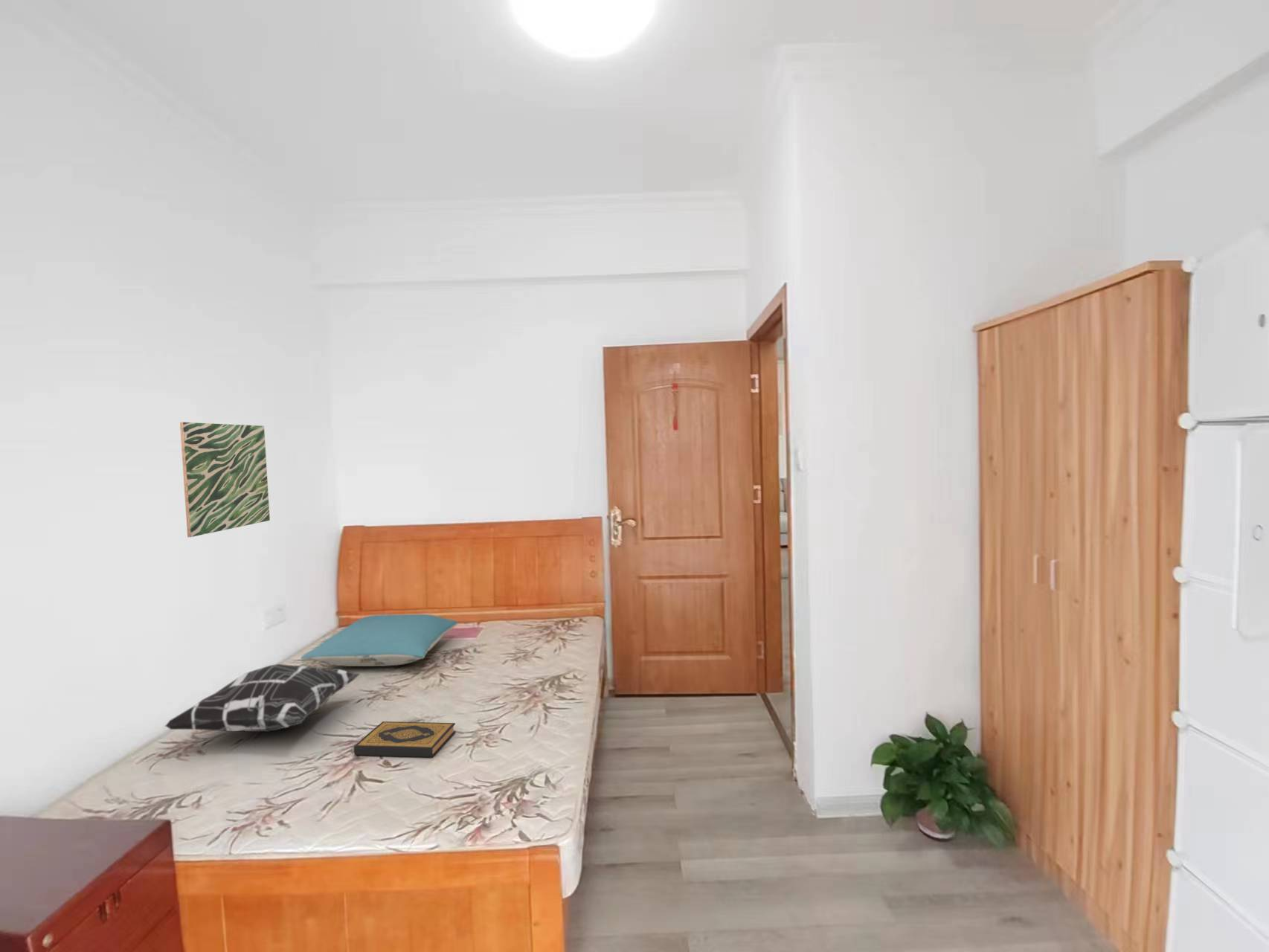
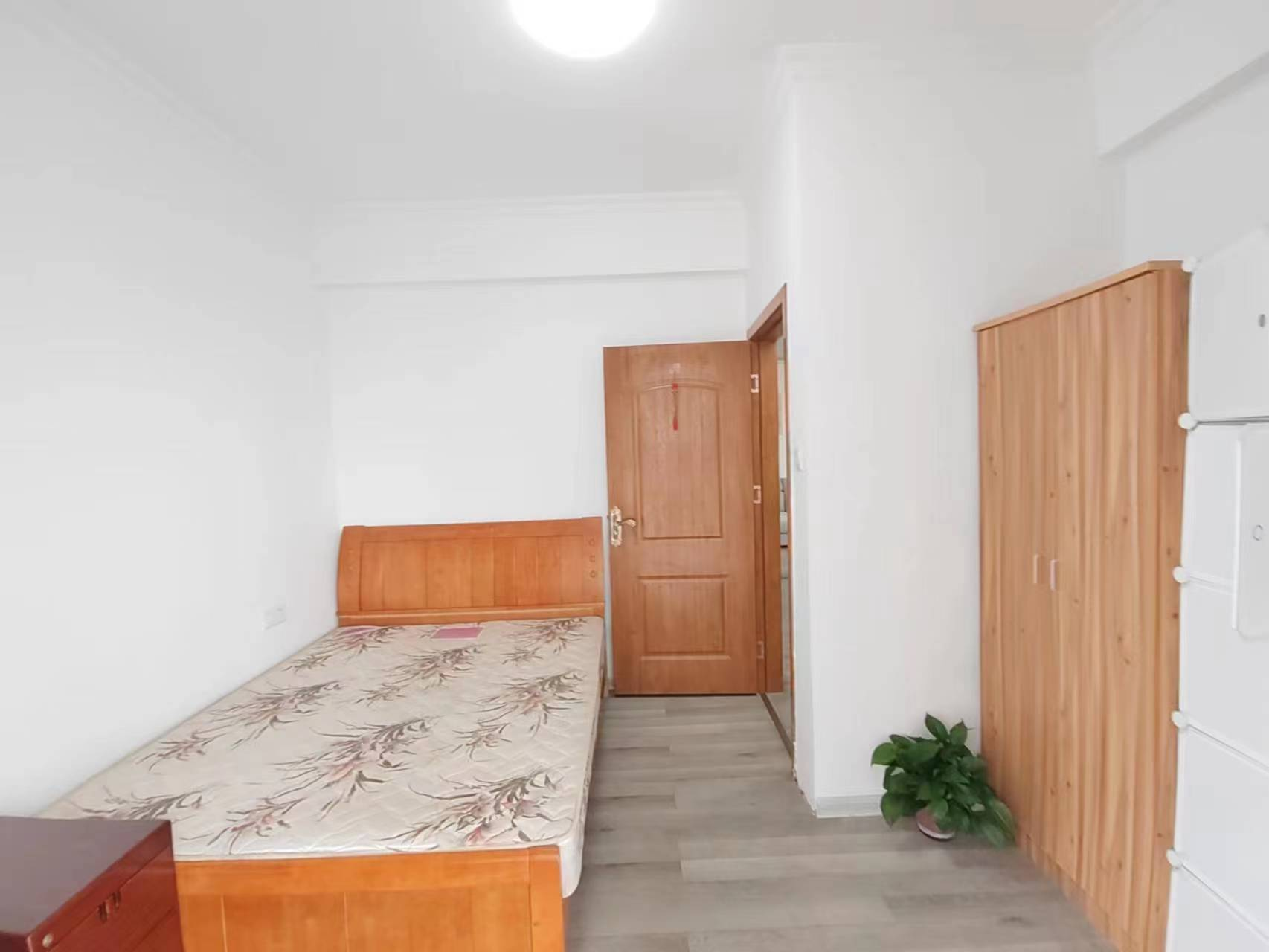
- decorative pillow (270, 696)
- pillow (386, 638)
- hardback book (406, 739)
- wall art (229, 476)
